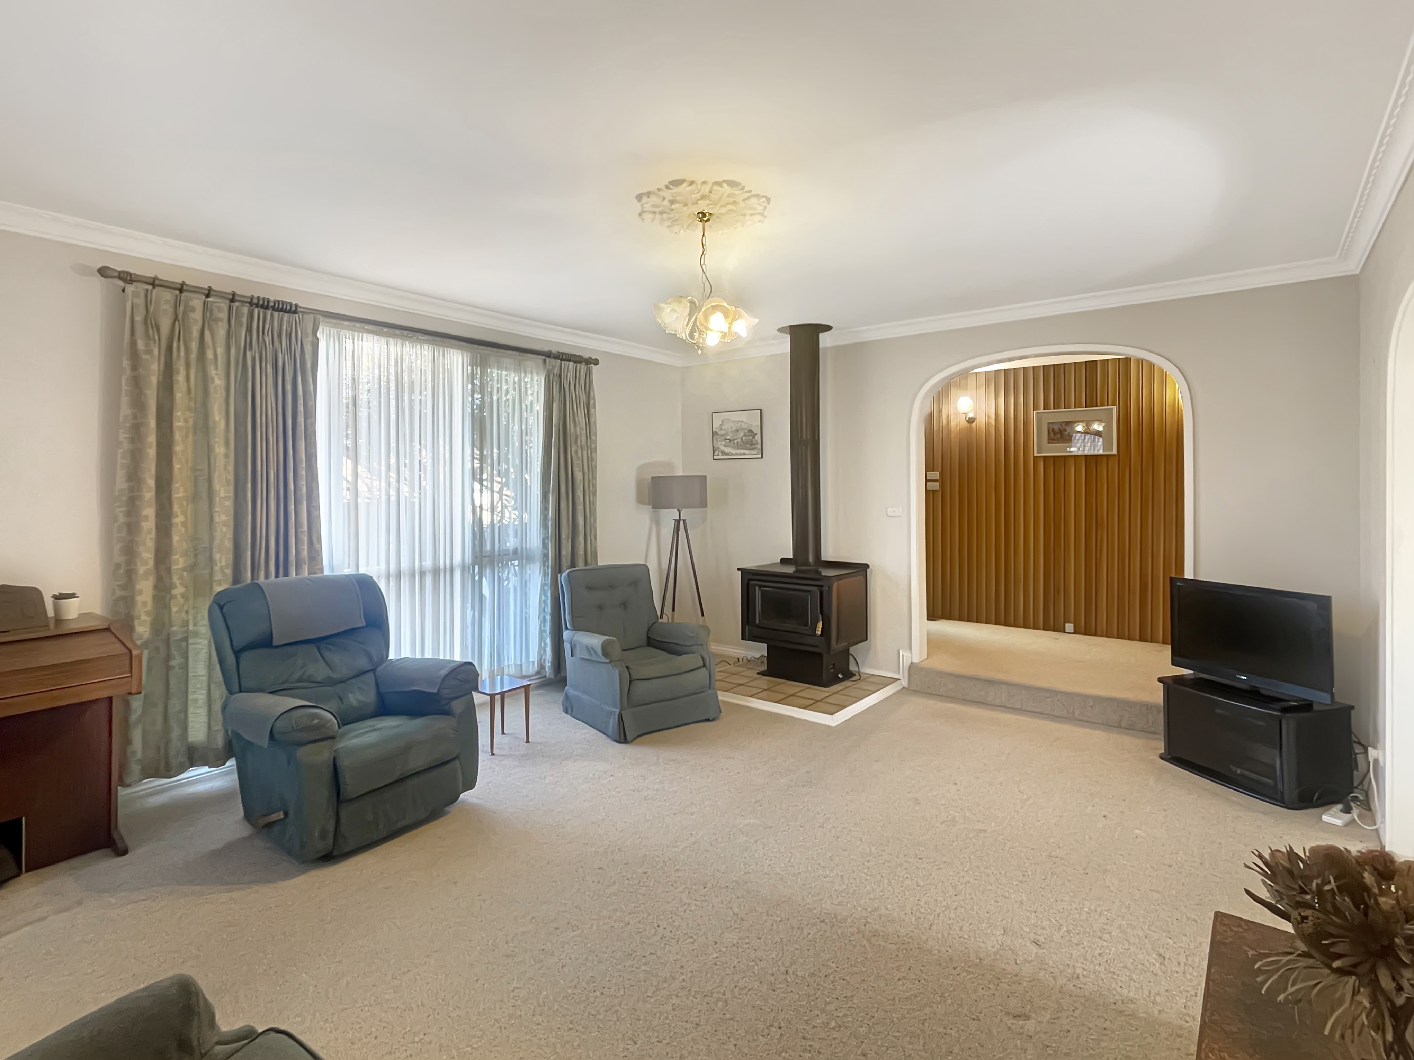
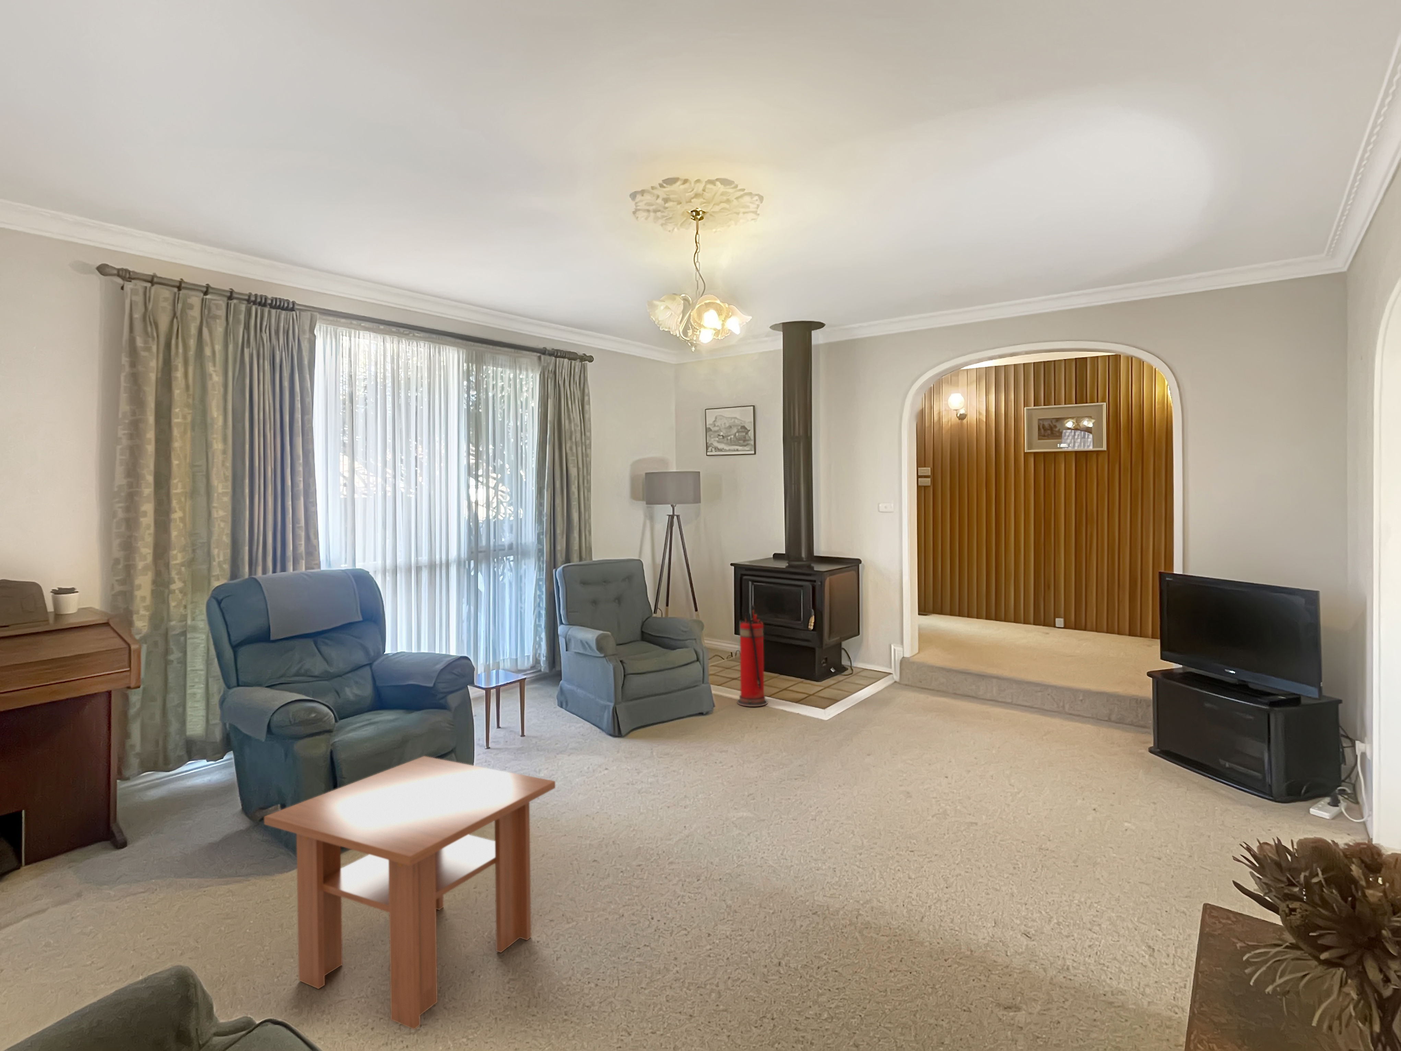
+ fire extinguisher (753, 655)
+ coffee table (420, 878)
